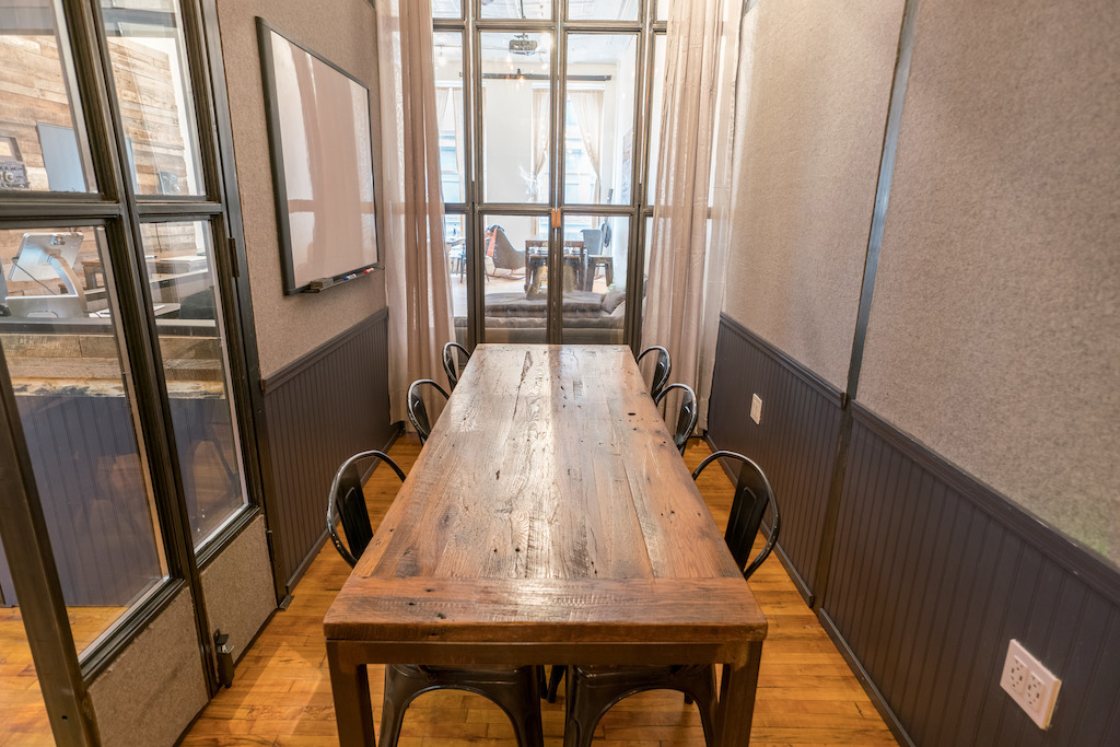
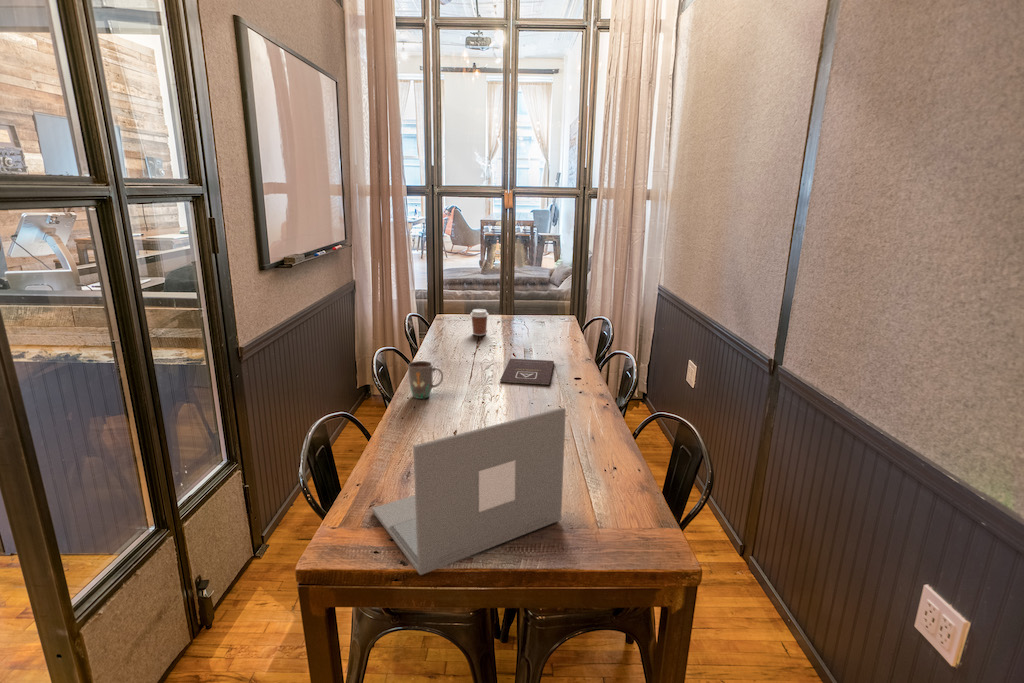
+ mug (426, 380)
+ coffee cup (479, 322)
+ laptop (465, 463)
+ book (528, 370)
